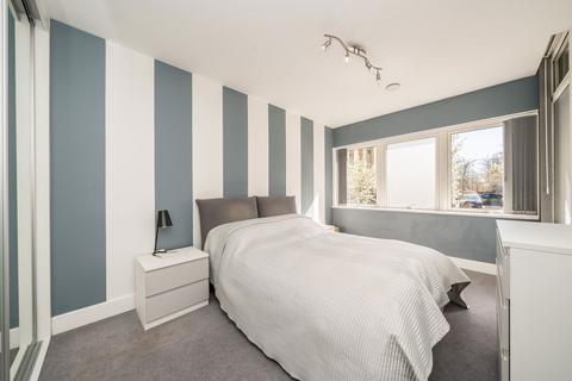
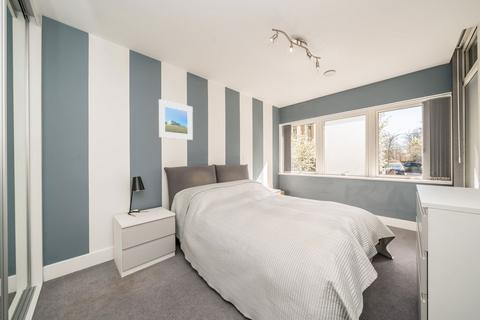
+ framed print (176, 120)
